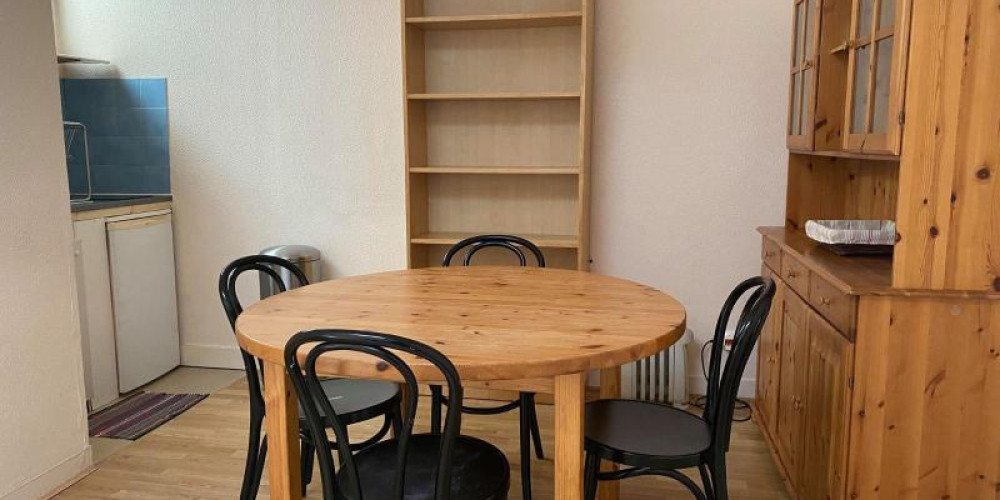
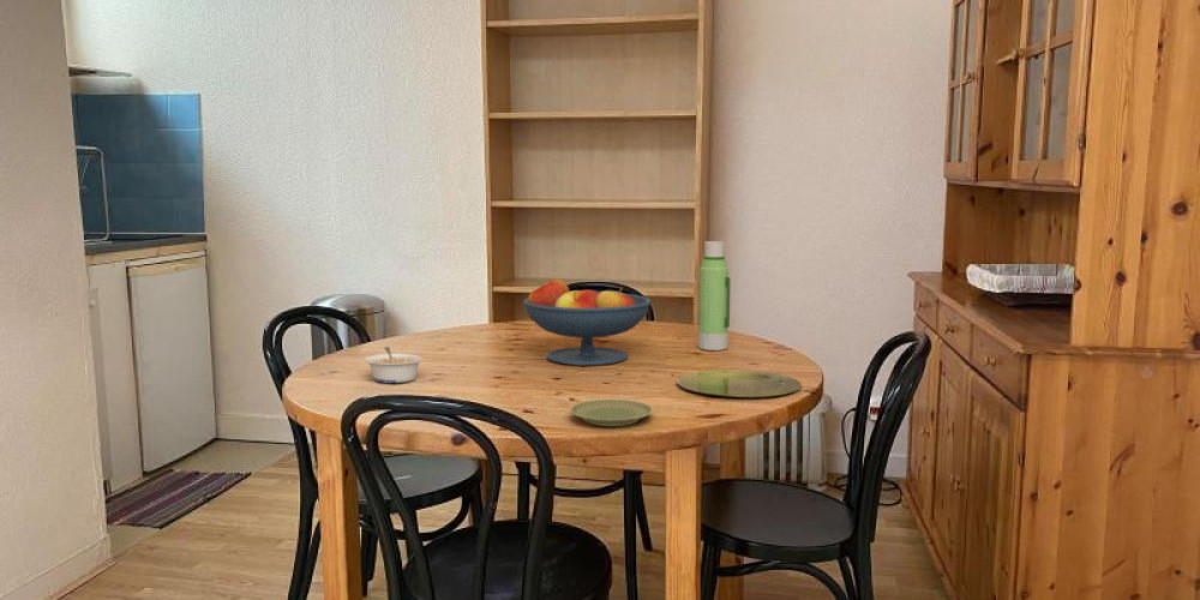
+ water bottle (714, 295)
+ legume (392, 366)
+ plate (611, 413)
+ plate (738, 383)
+ fruit bowl (587, 318)
